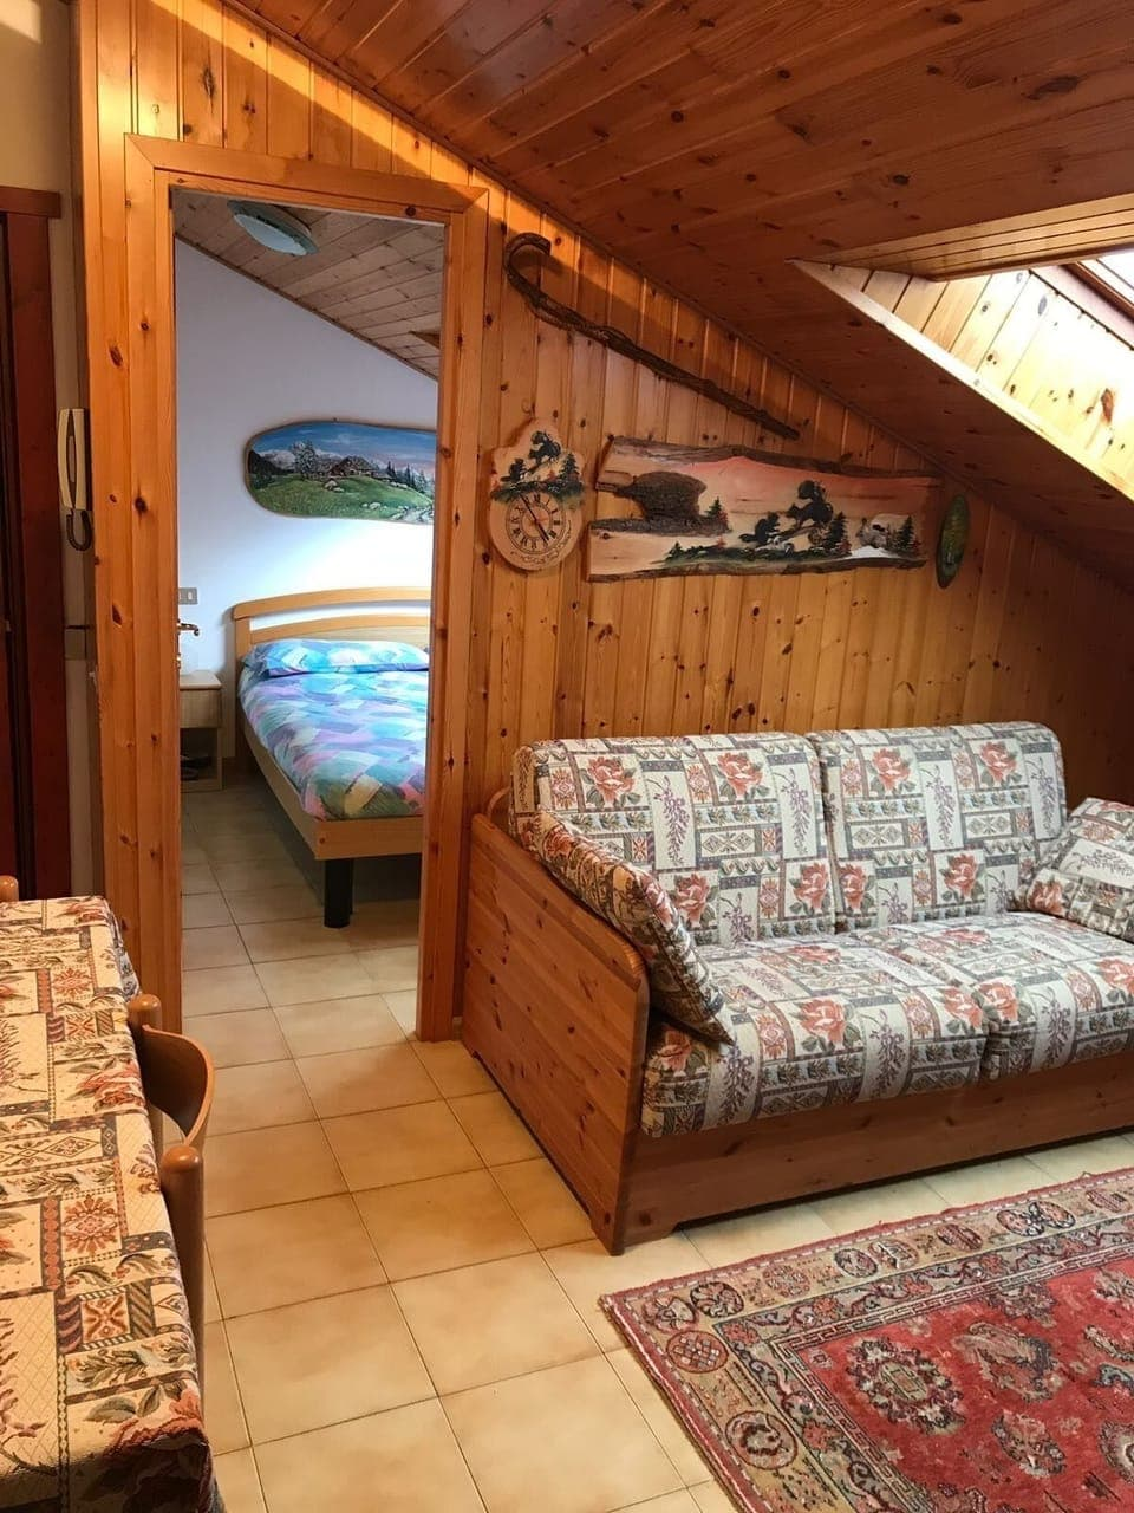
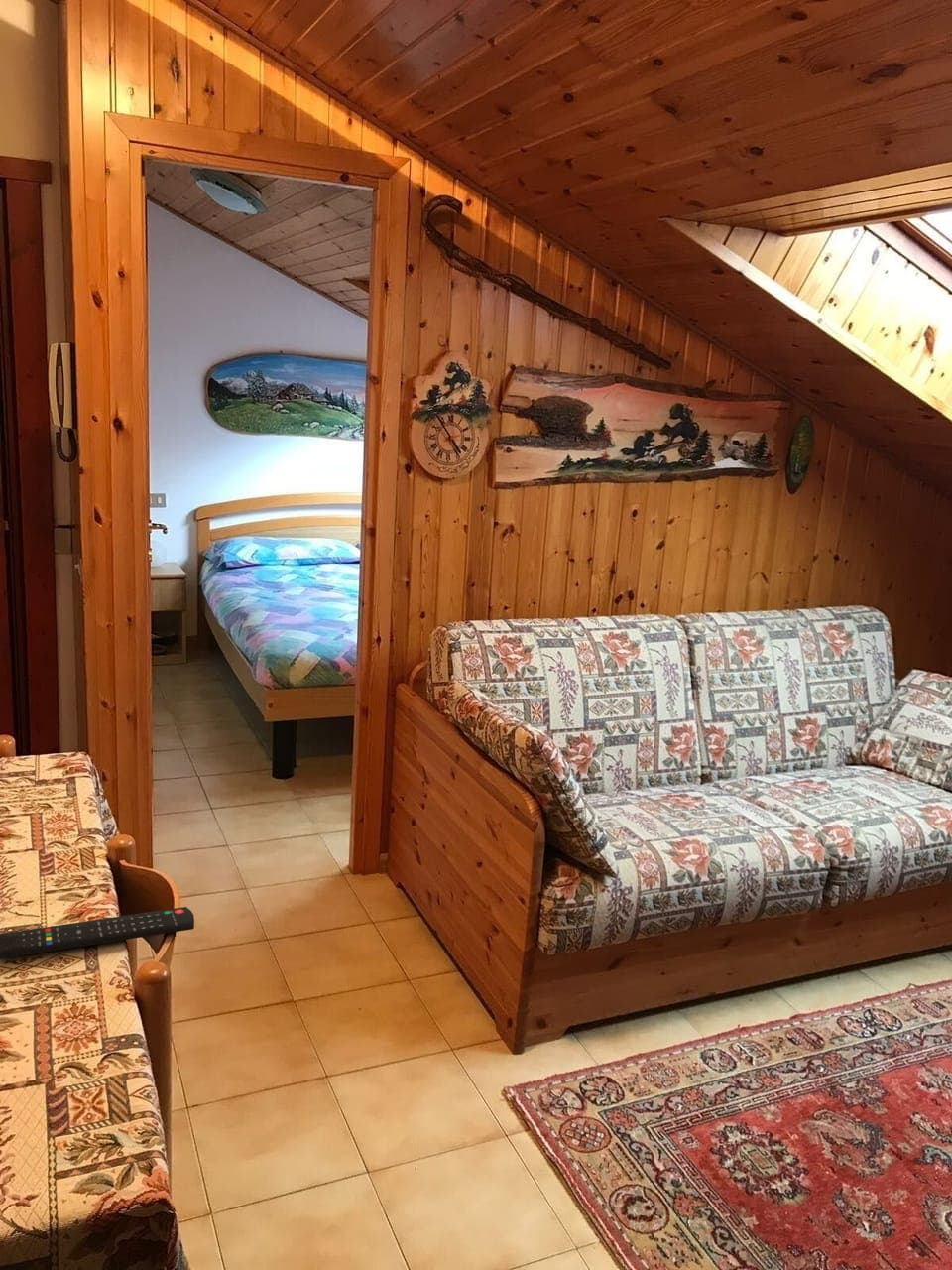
+ remote control (99, 933)
